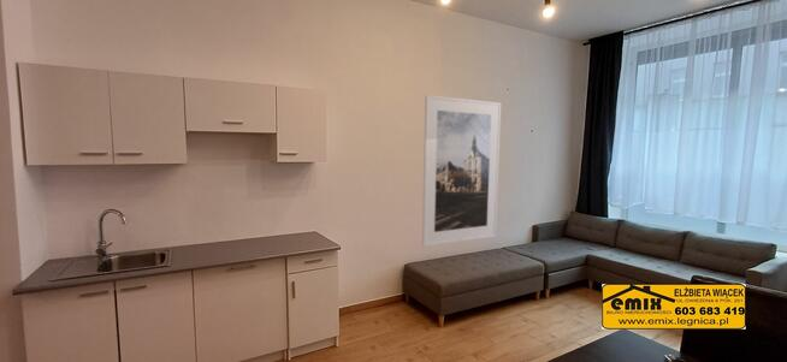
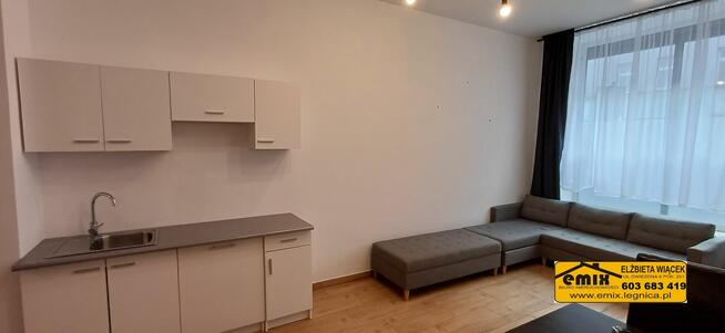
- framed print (463, 171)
